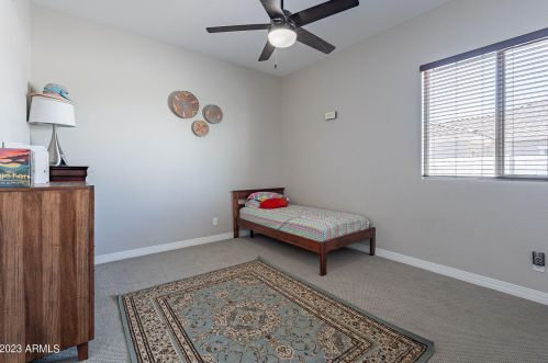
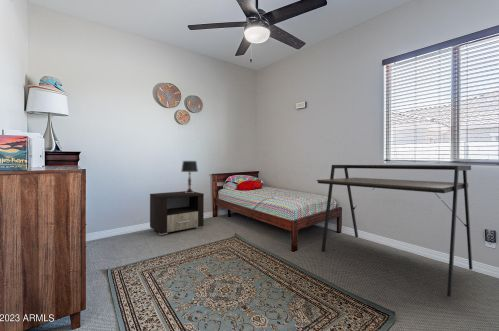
+ table lamp (189, 176)
+ desk (388, 188)
+ nightstand (177, 210)
